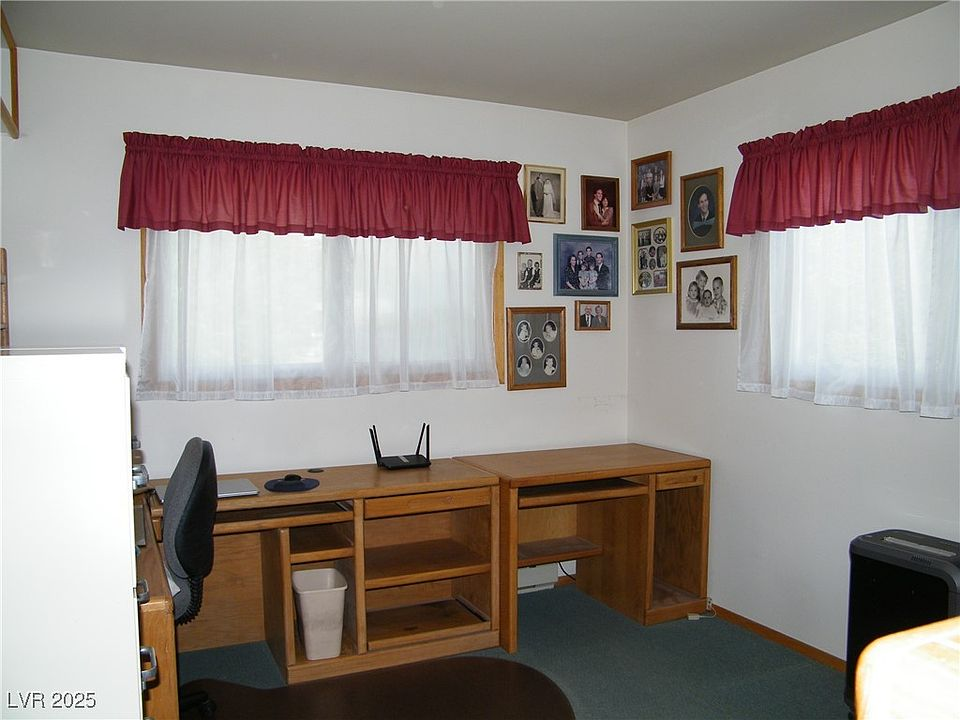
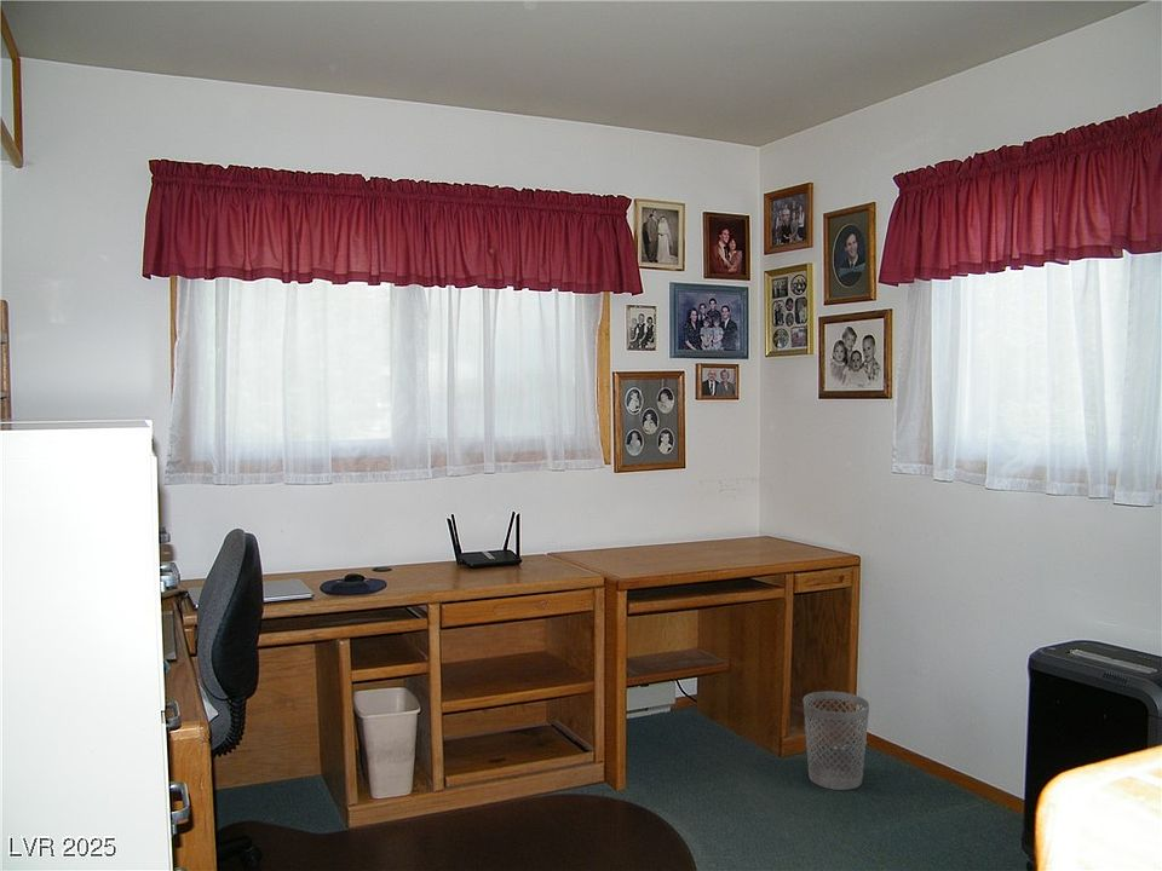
+ wastebasket (835, 740)
